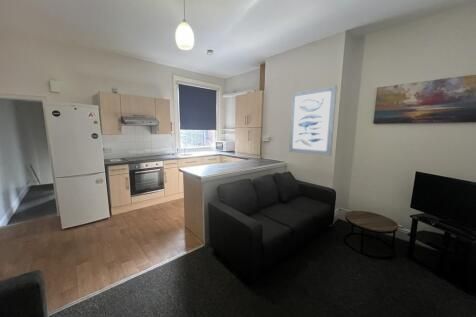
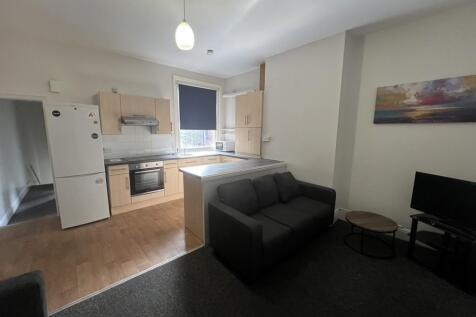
- wall art (310, 122)
